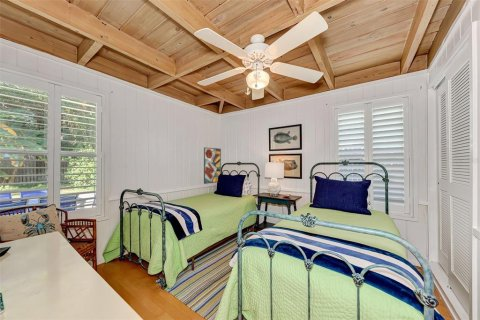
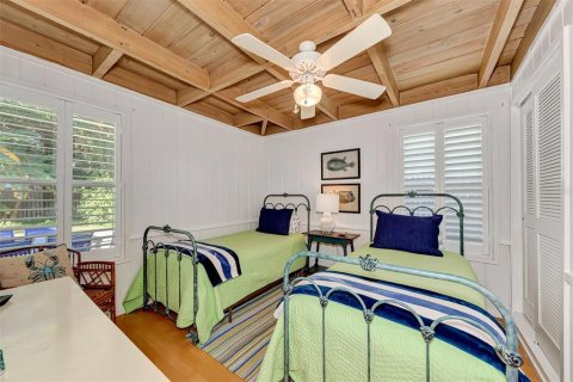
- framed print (212, 165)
